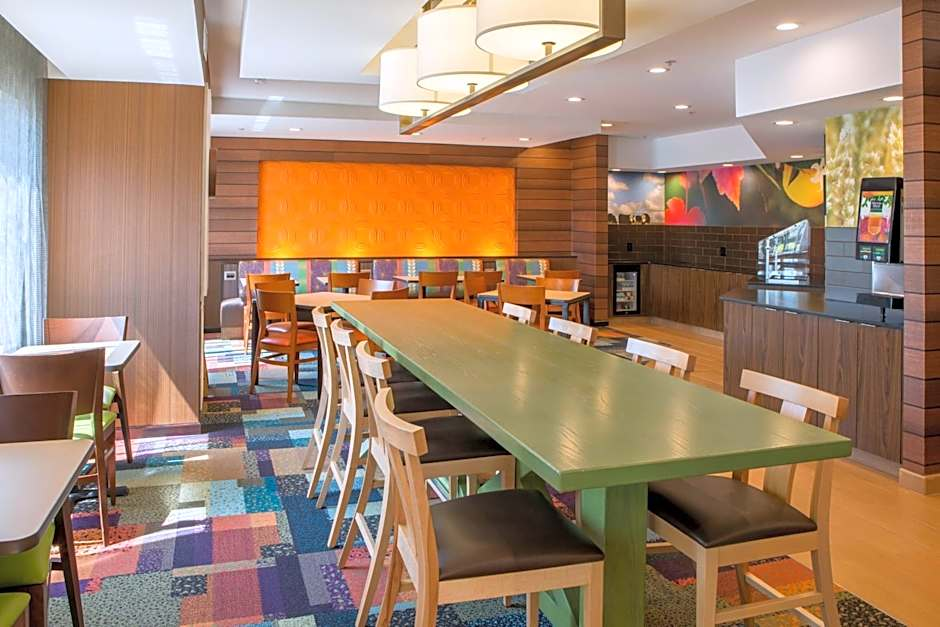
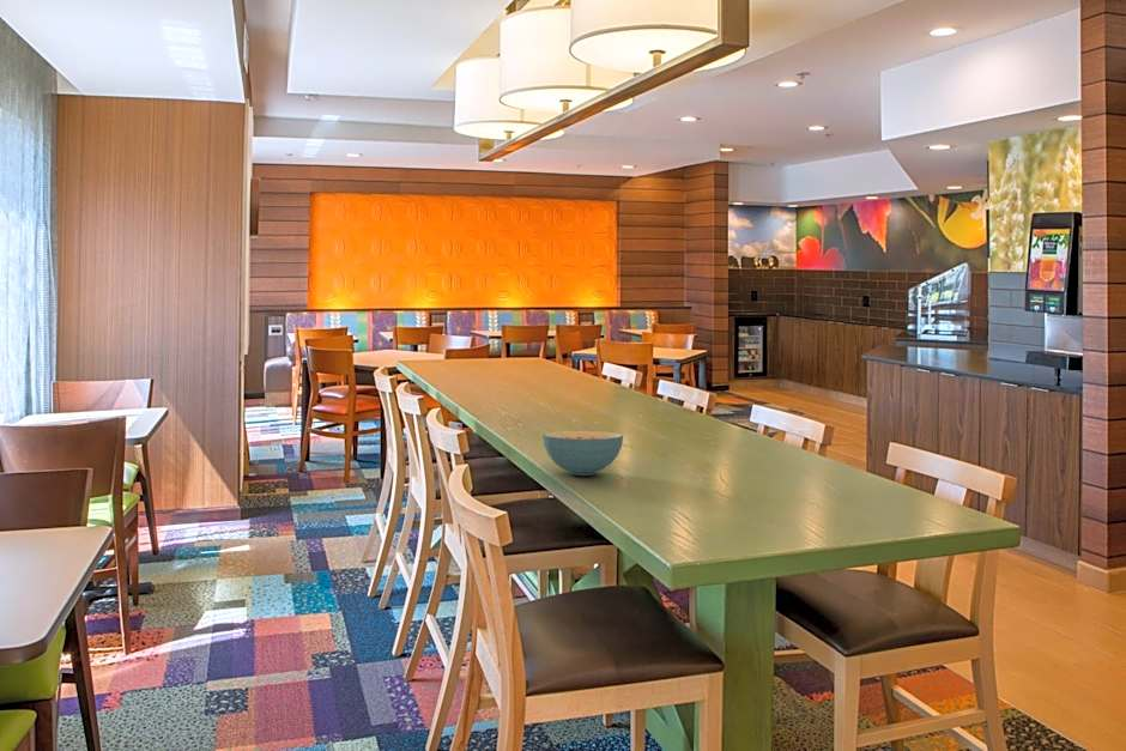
+ cereal bowl (582, 454)
